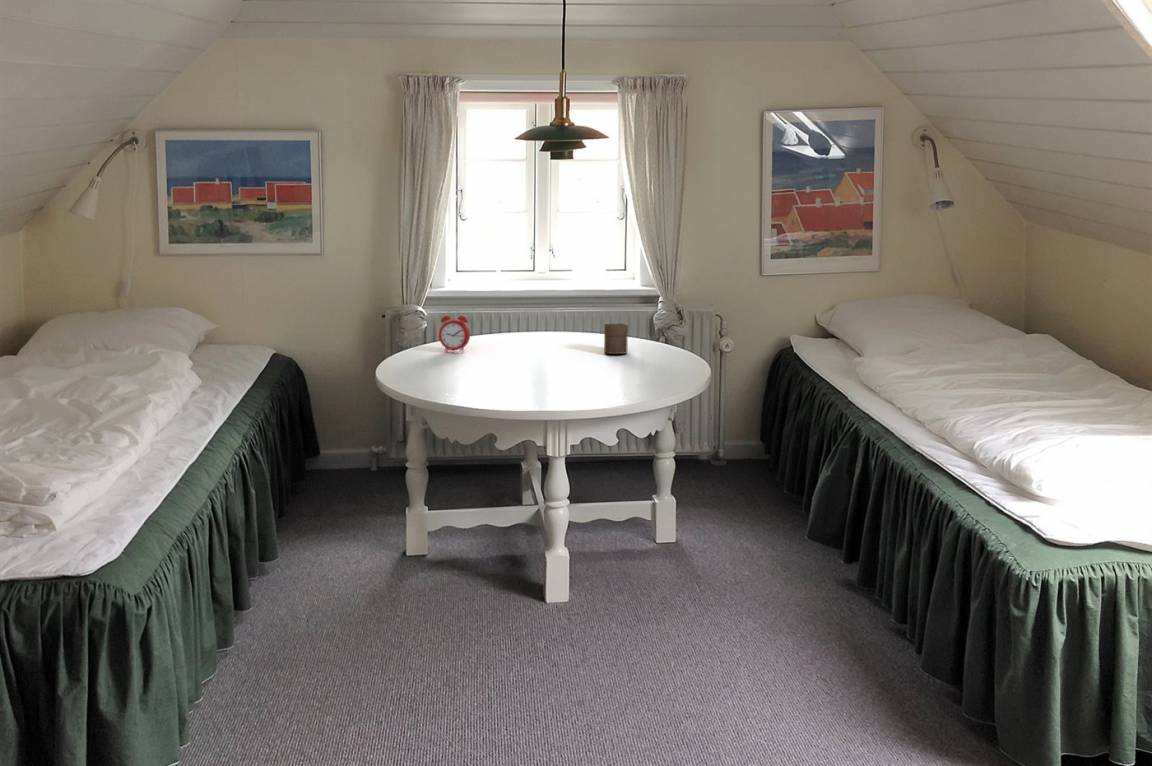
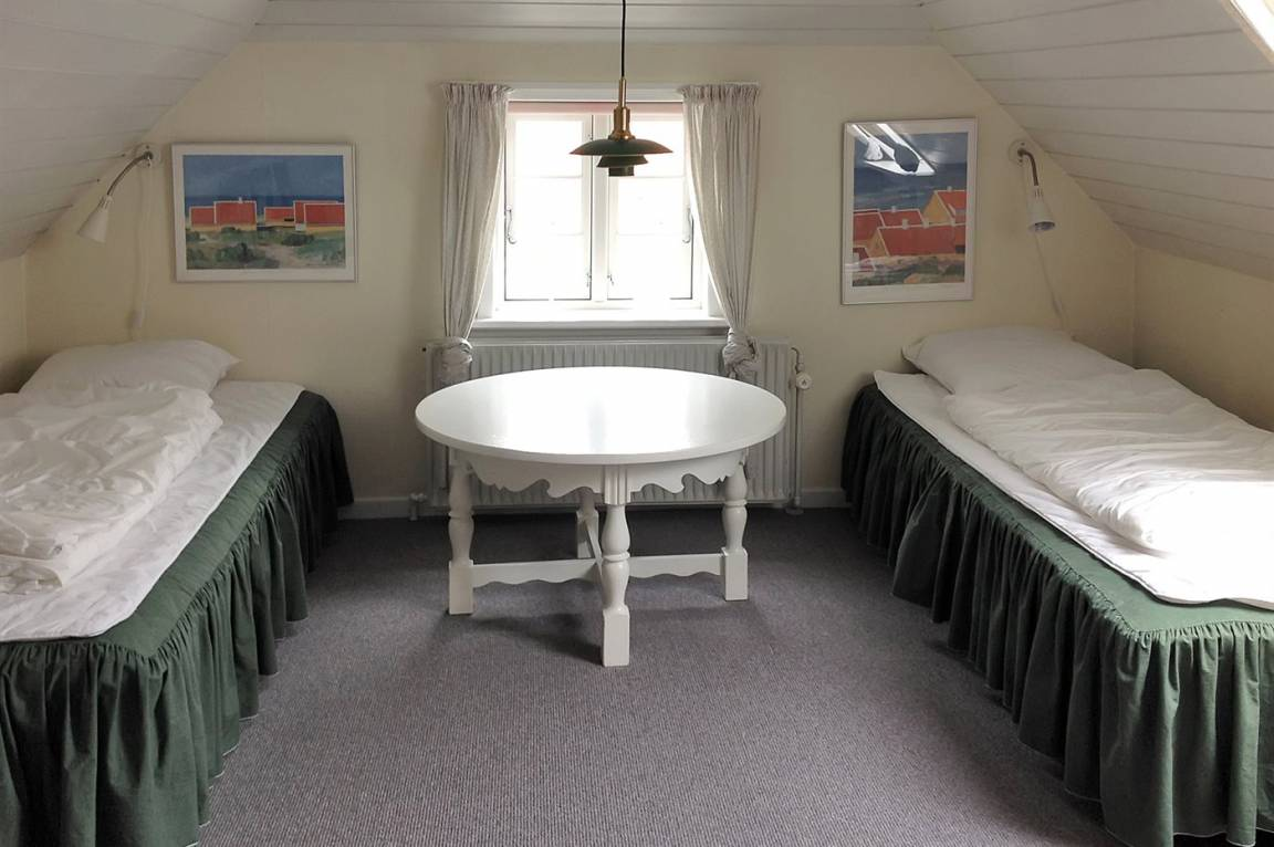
- cup (616, 338)
- alarm clock (454, 330)
